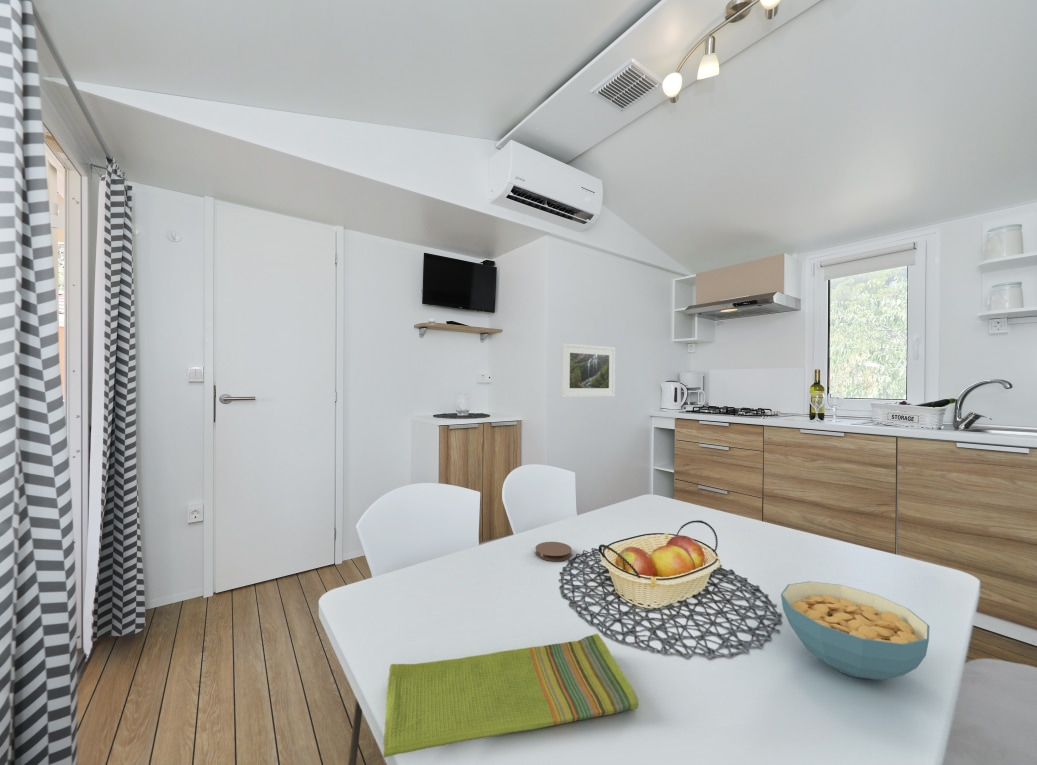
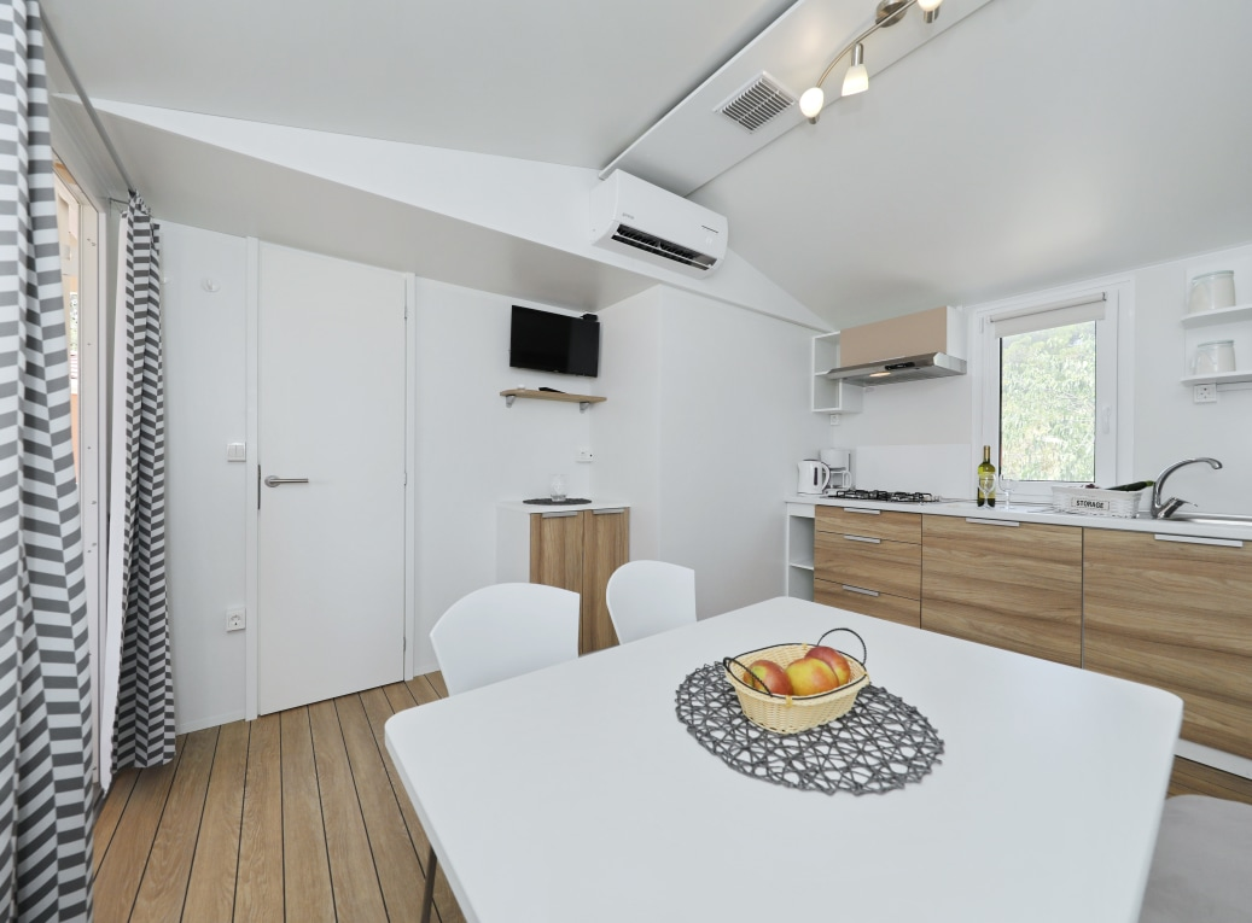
- cereal bowl (849, 637)
- coaster (553, 550)
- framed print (589, 371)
- dish towel (509, 685)
